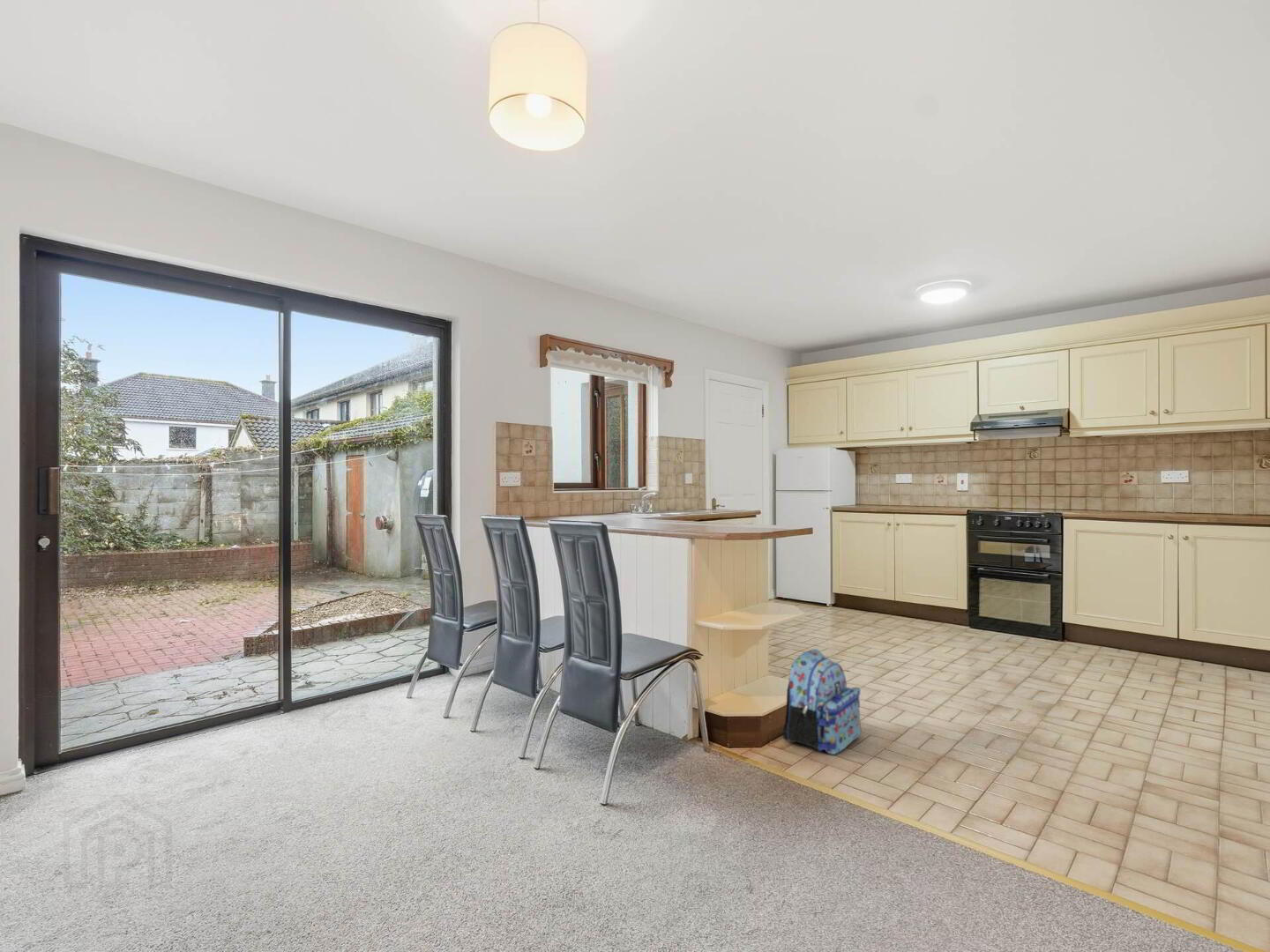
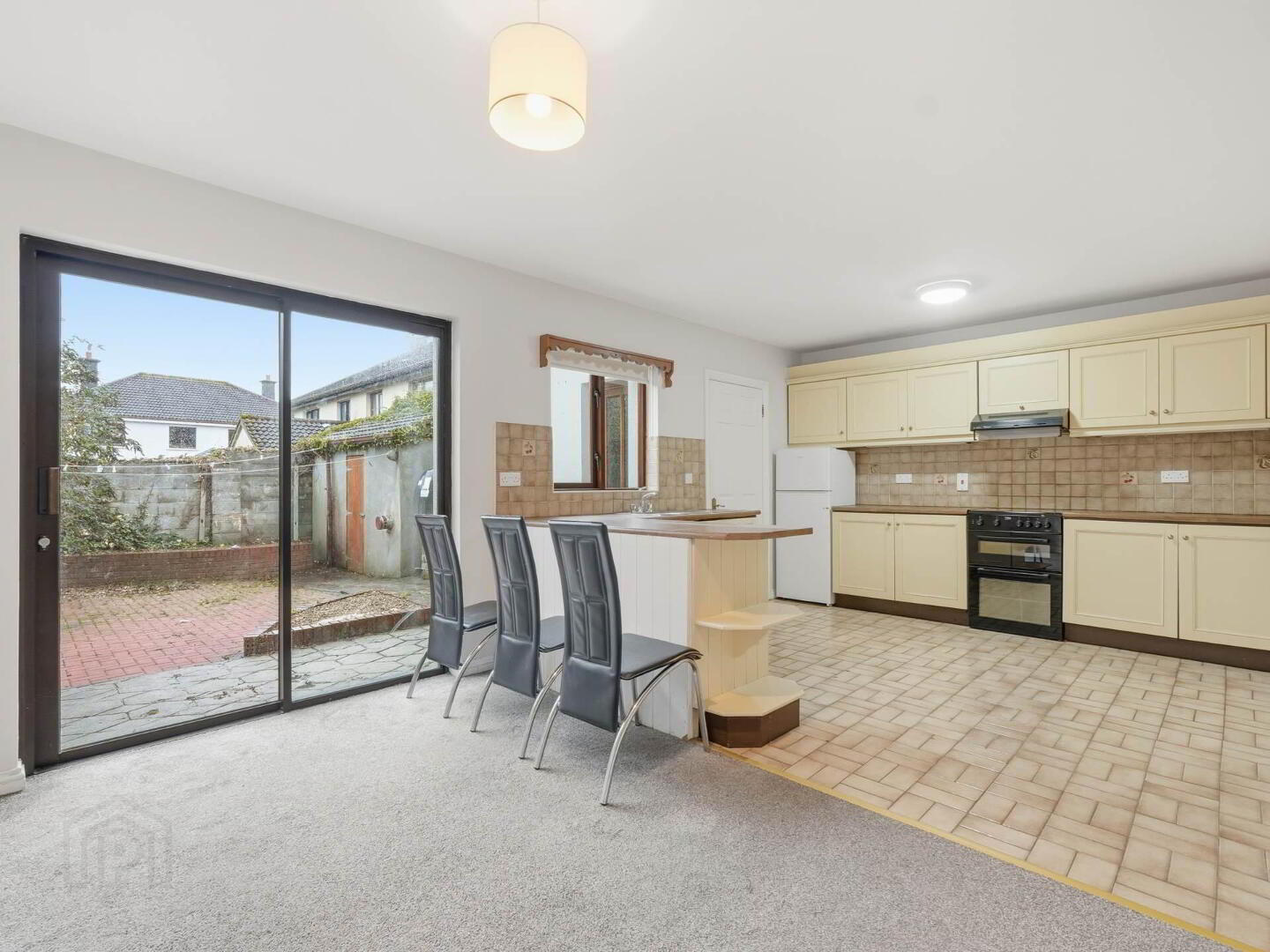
- backpack (822, 696)
